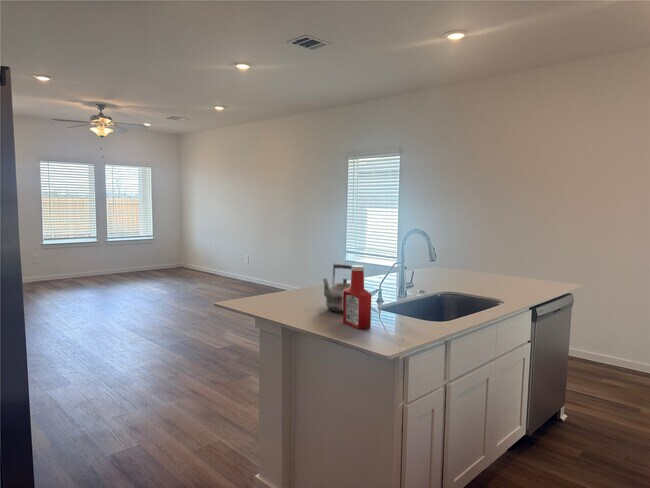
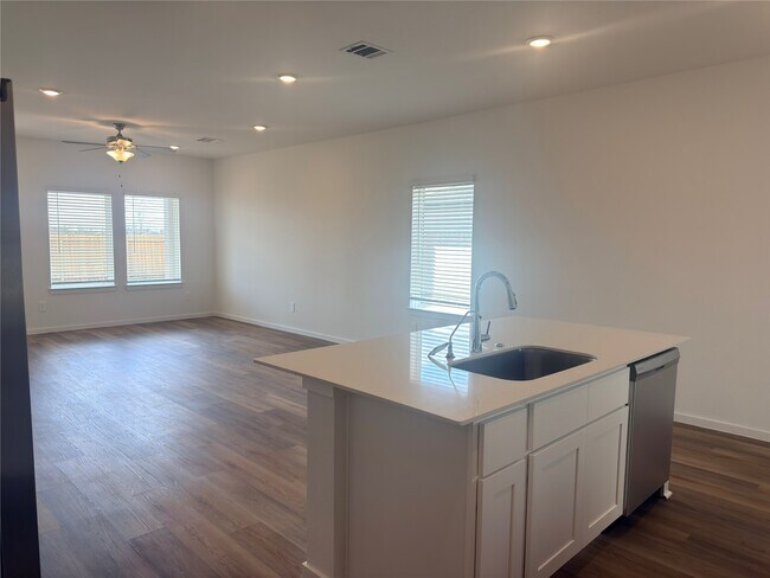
- soap bottle (357, 295)
- kettle (340, 286)
